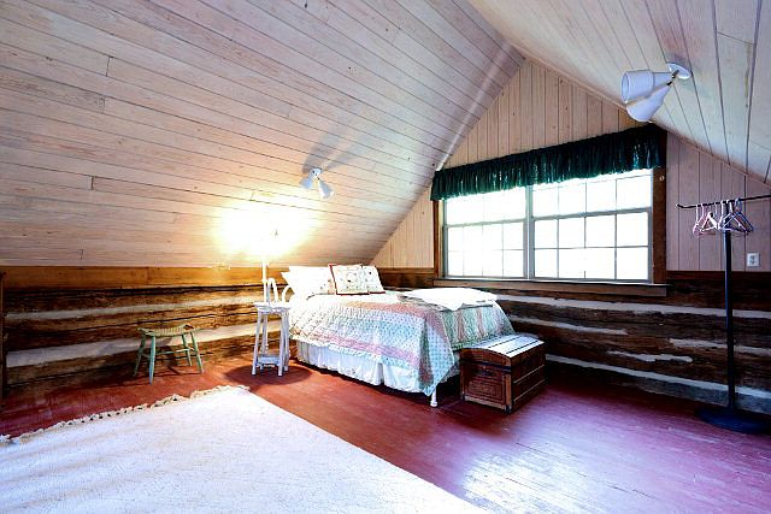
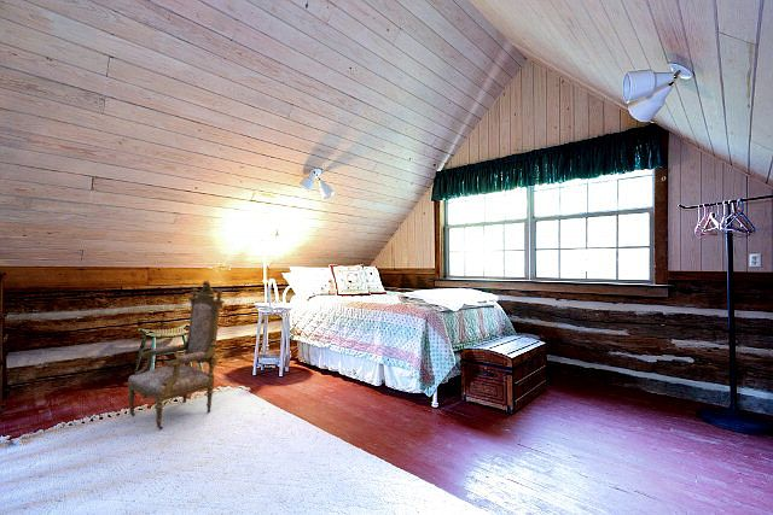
+ armchair (176, 346)
